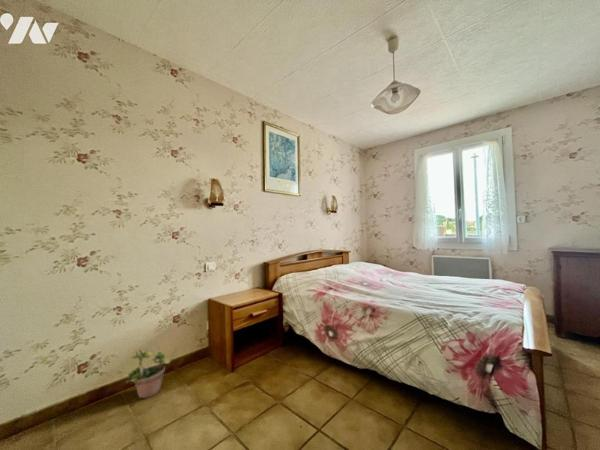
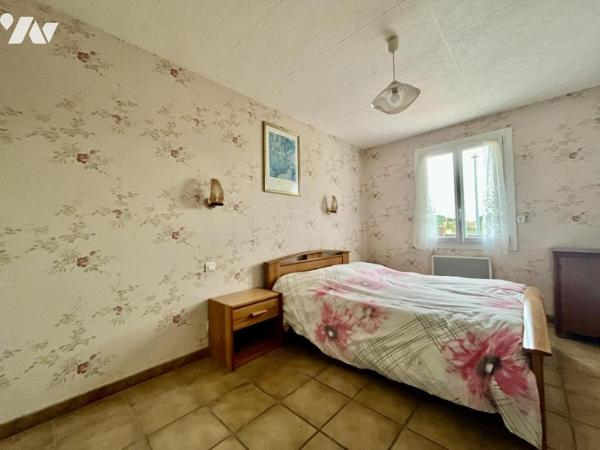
- potted plant (148, 367)
